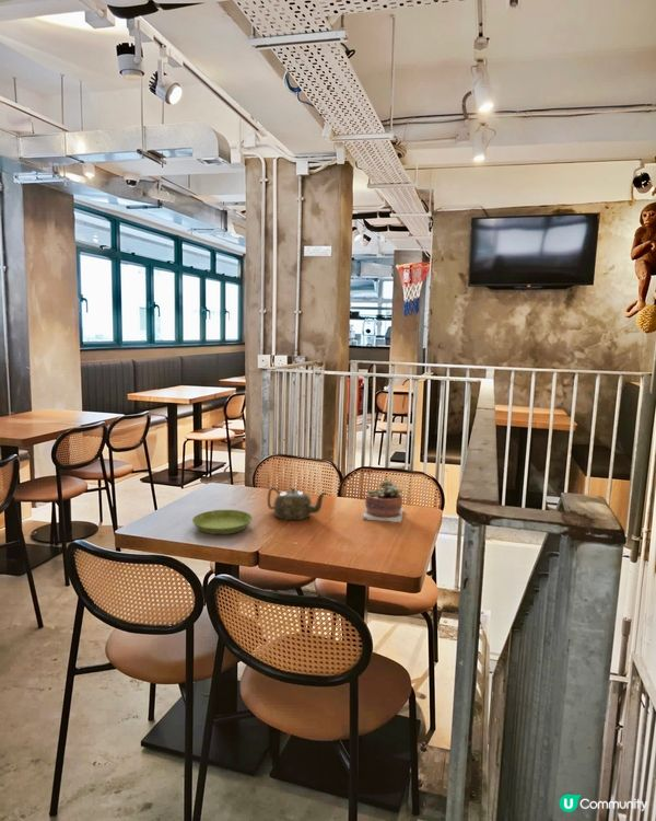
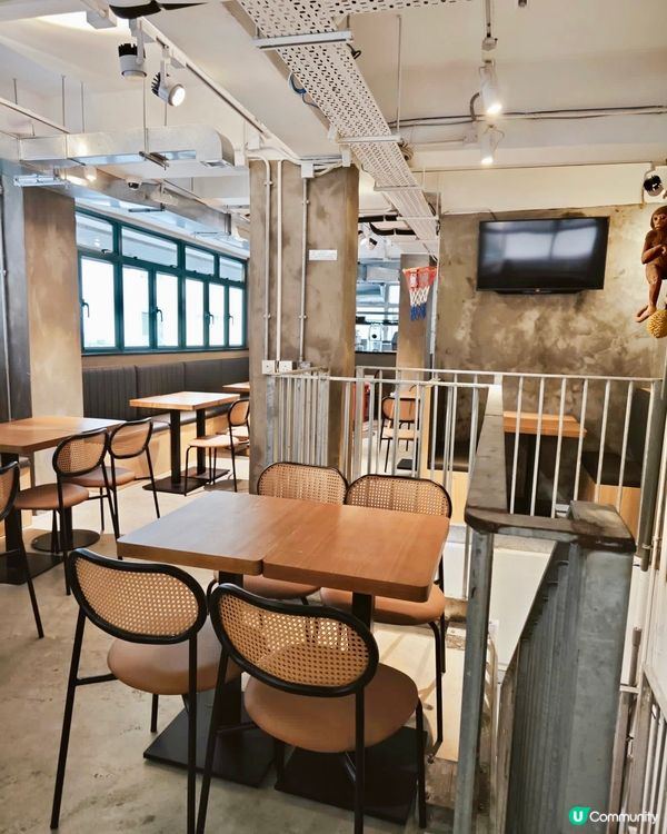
- saucer (222, 522)
- succulent plant (384, 498)
- teapot (295, 501)
